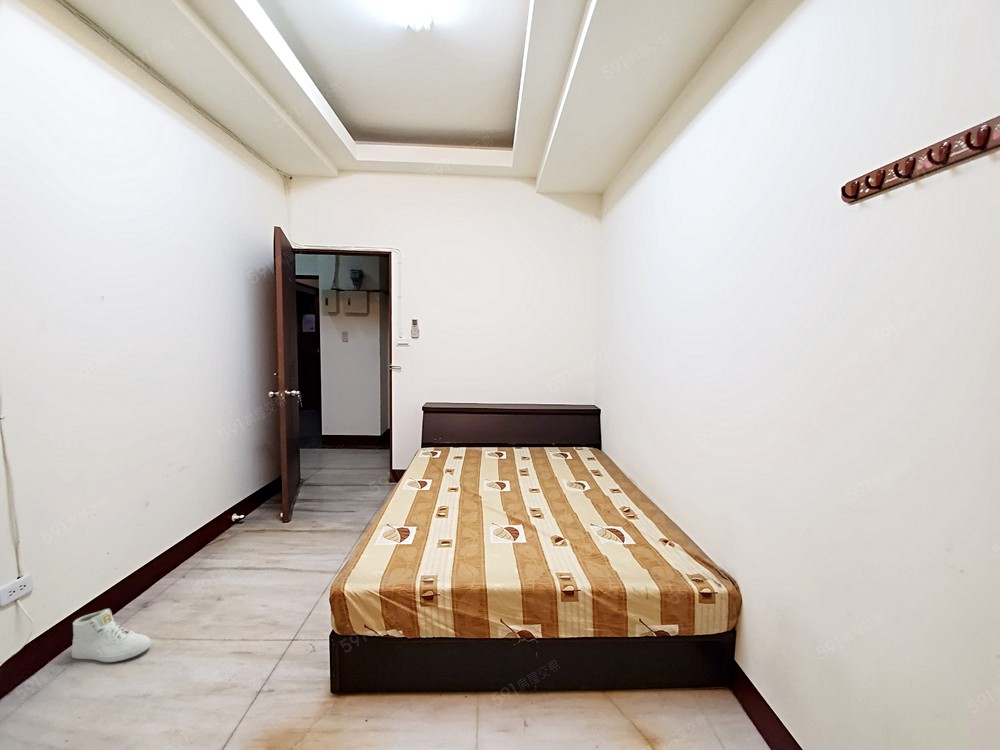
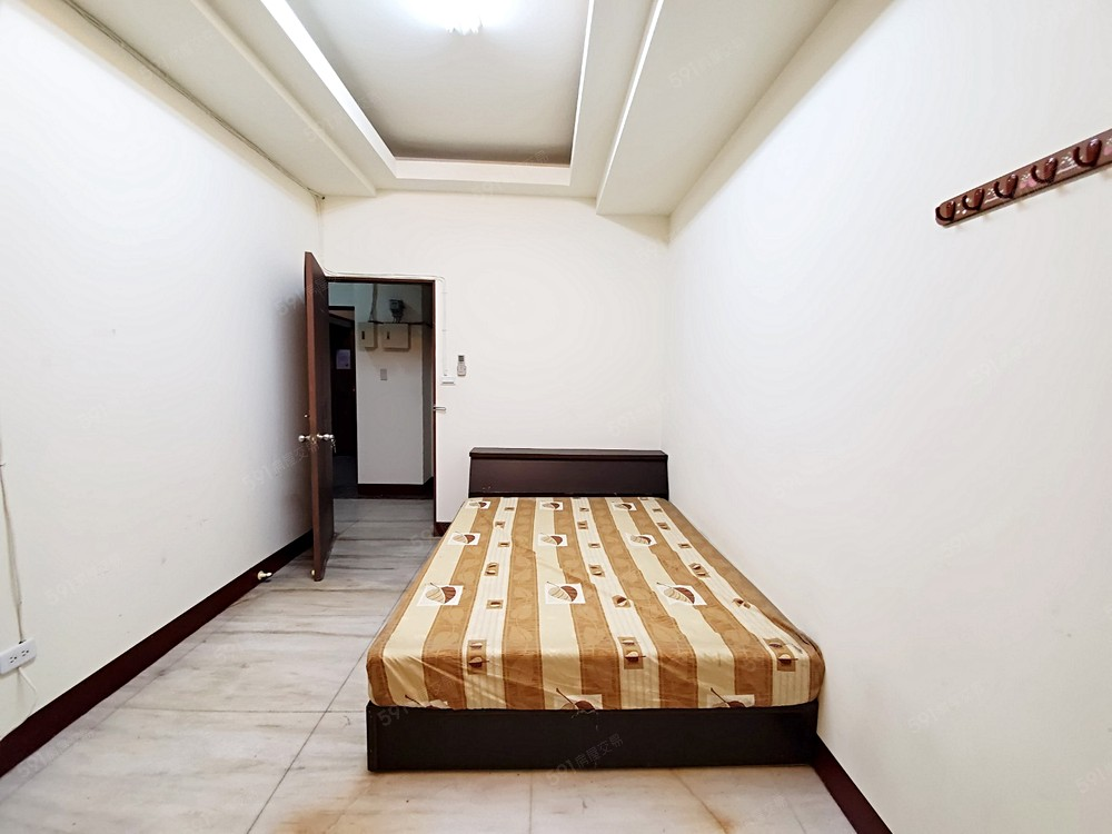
- sneaker (109, 633)
